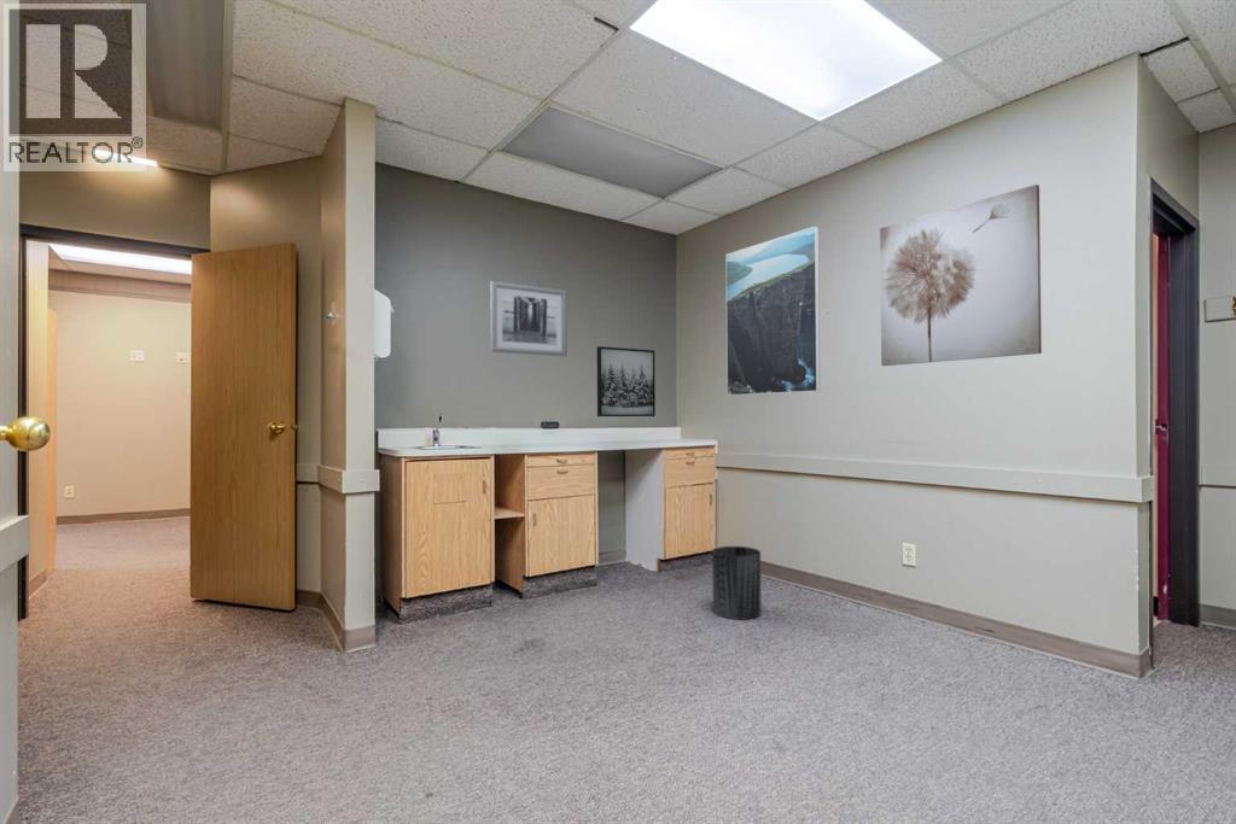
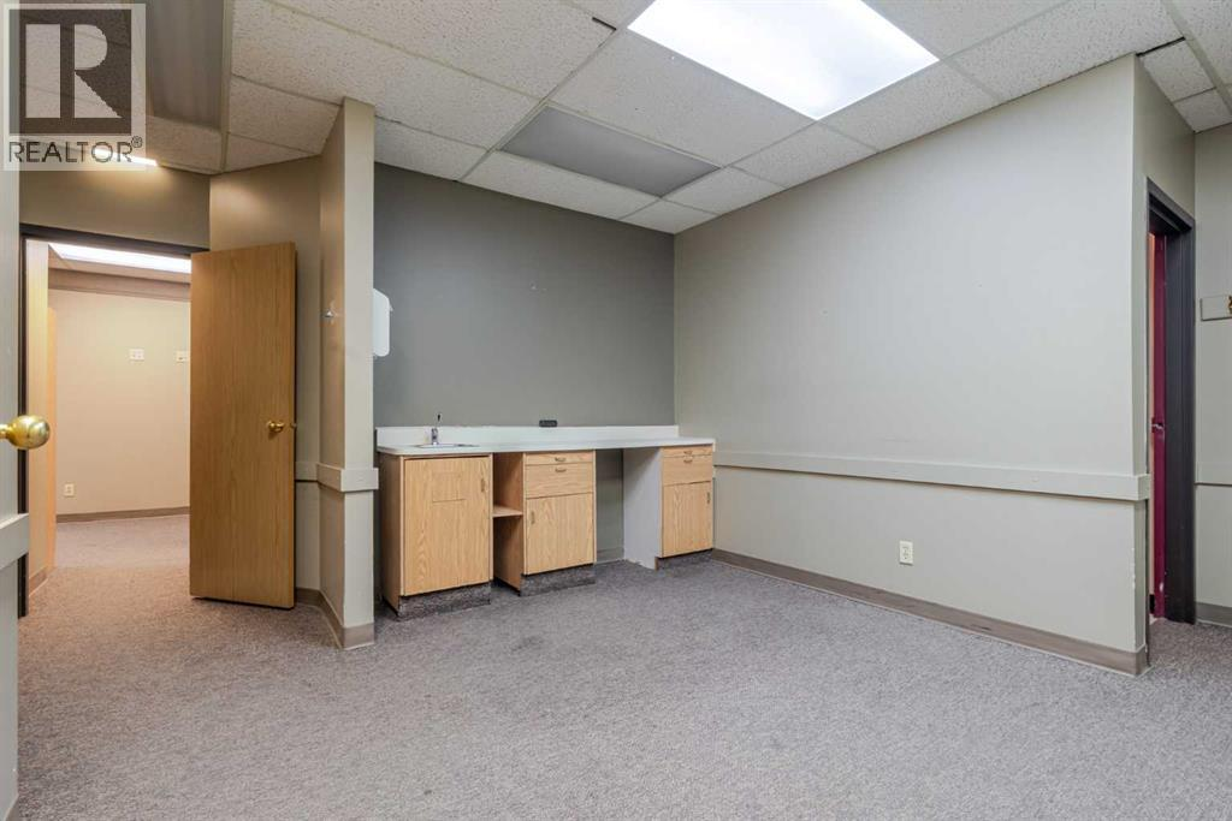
- wall art (952, 284)
- wall art (626, 382)
- trash can (736, 580)
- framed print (769, 317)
- wall art (530, 320)
